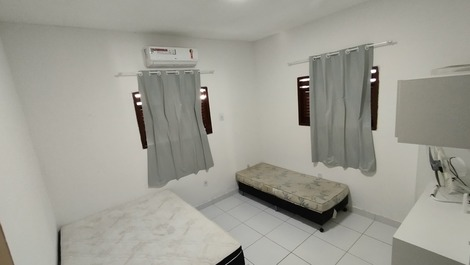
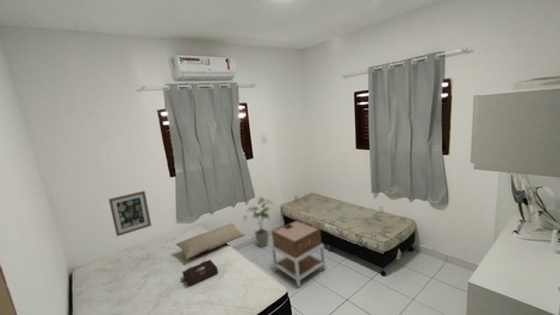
+ house plant (262, 221)
+ wall art (130, 213)
+ nightstand (297, 248)
+ pillow (211, 239)
+ book (198, 272)
